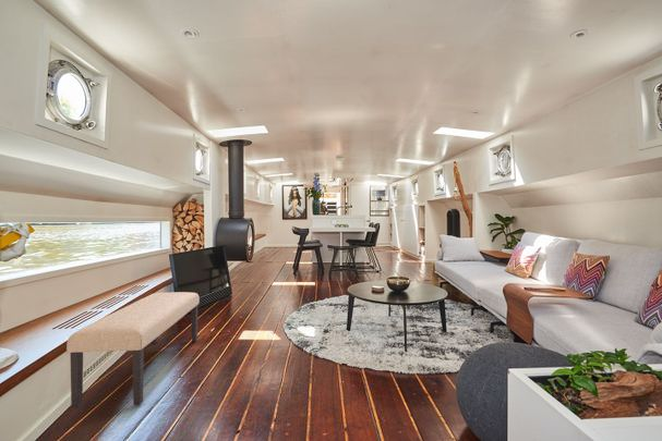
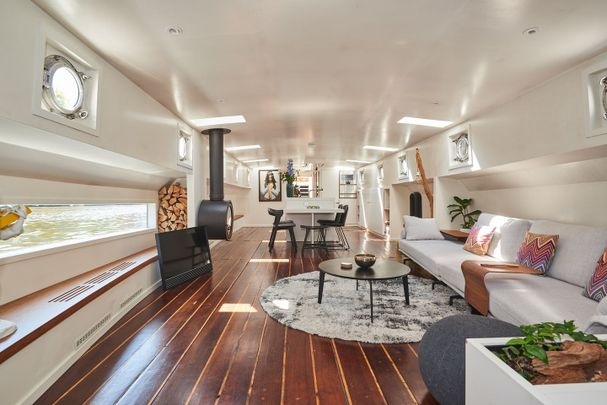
- bench (147, 336)
